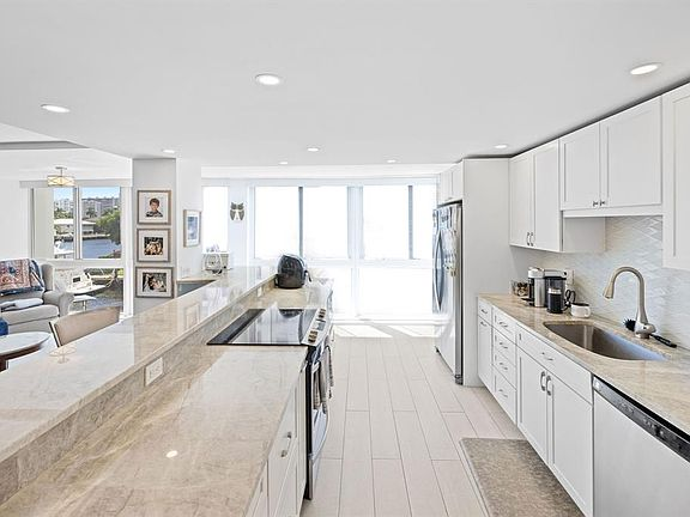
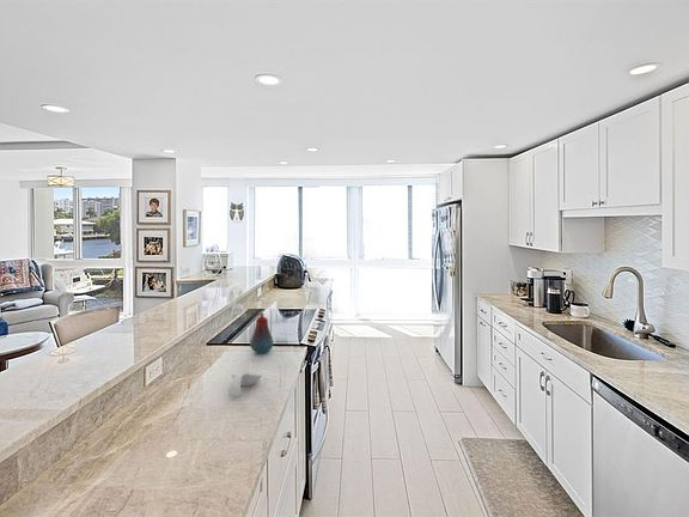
+ spoon rest (243, 378)
+ teakettle (261, 333)
